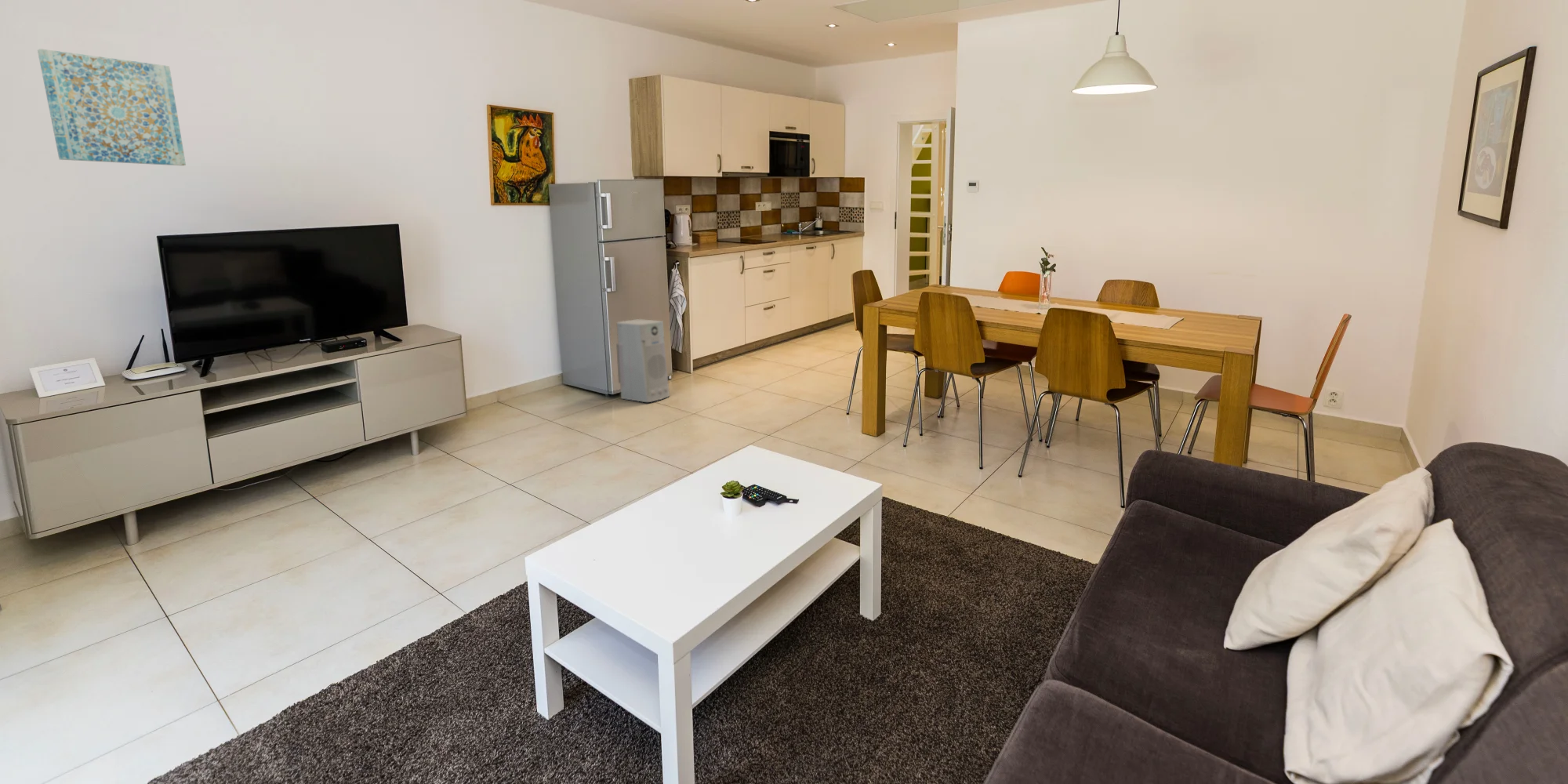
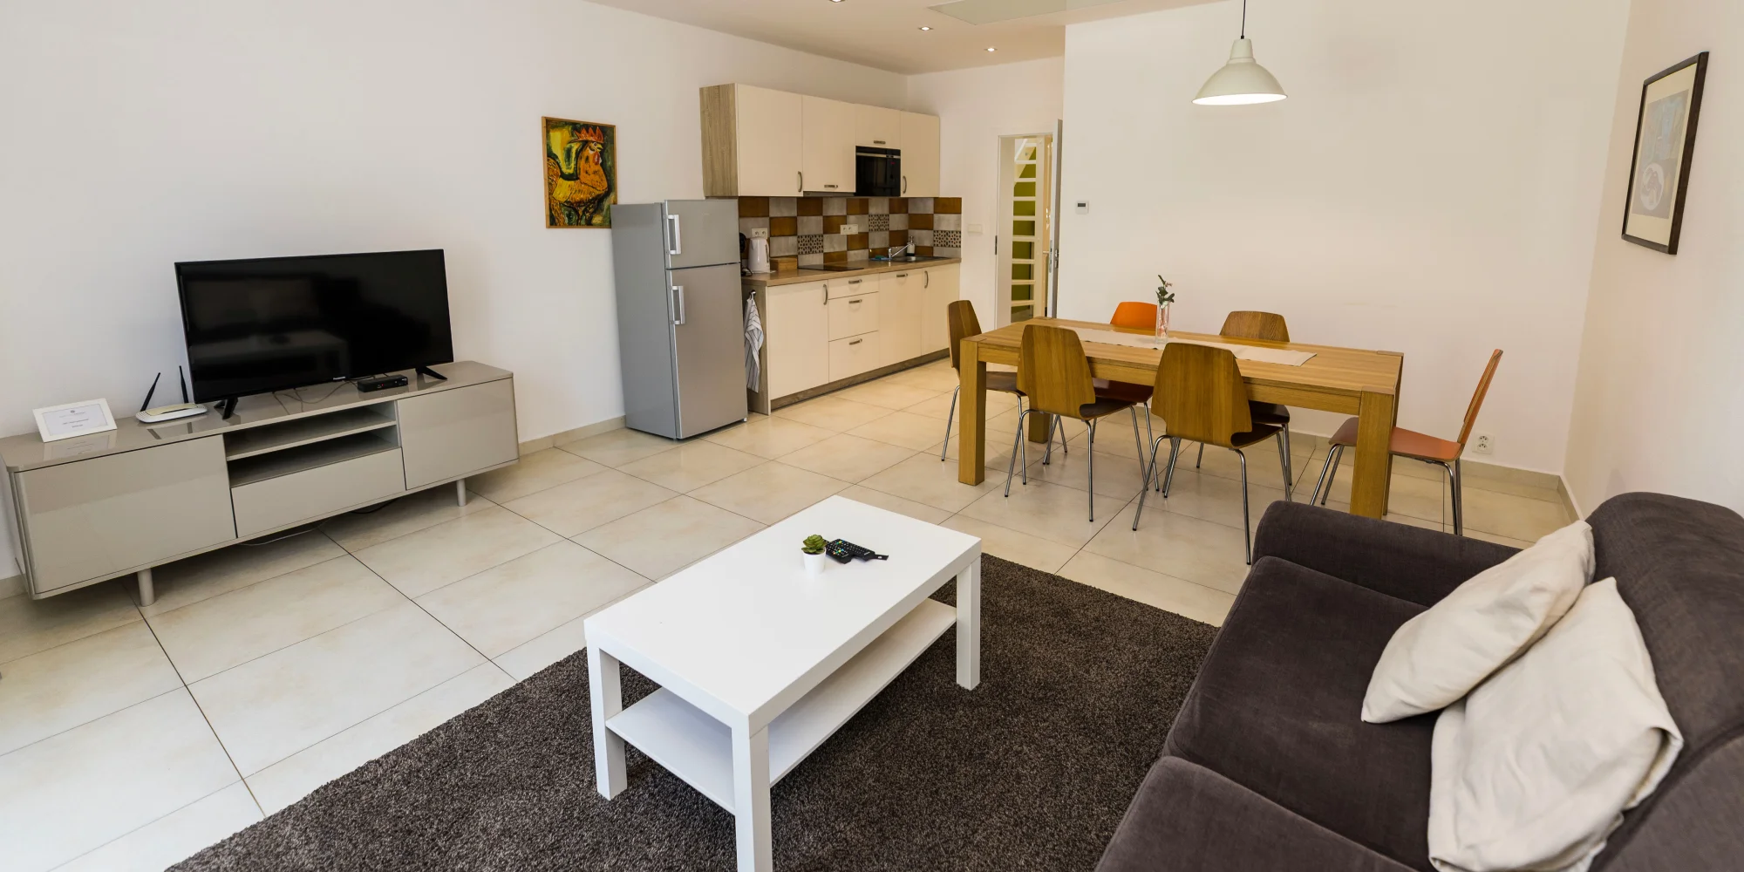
- wall art (116, 111)
- air purifier (642, 360)
